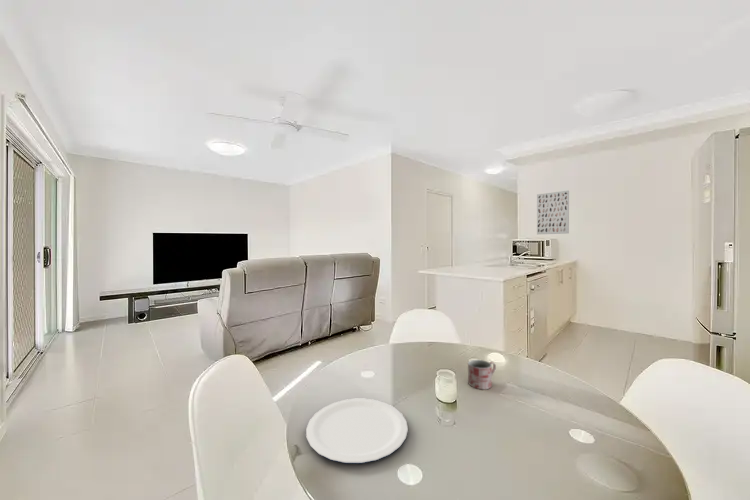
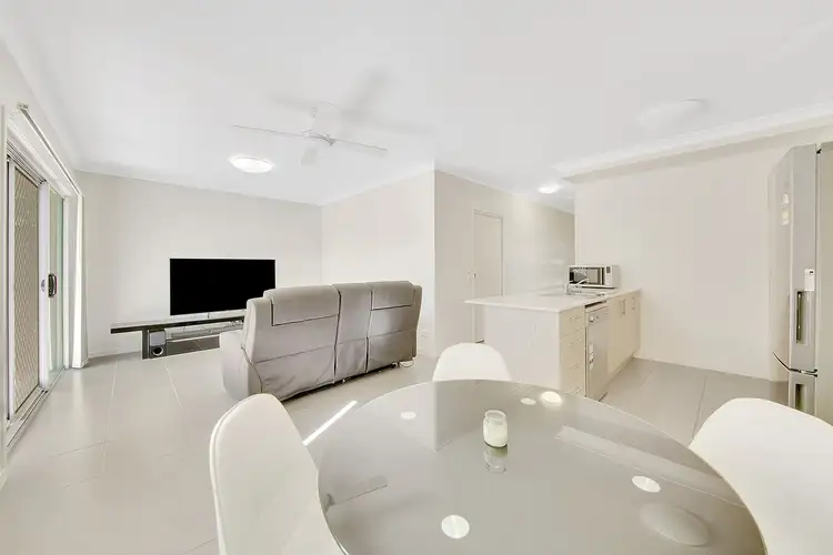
- plate (357, 427)
- wall art (552, 213)
- mug (483, 373)
